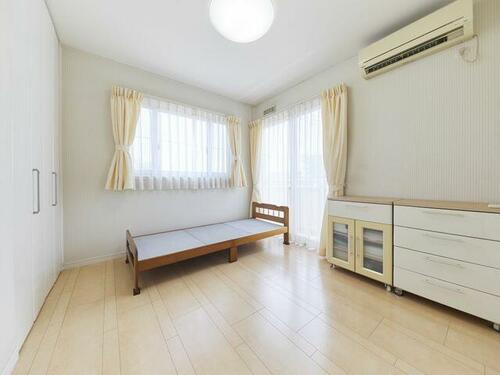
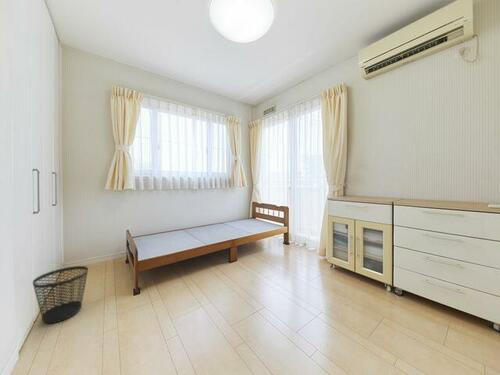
+ wastebasket (62, 294)
